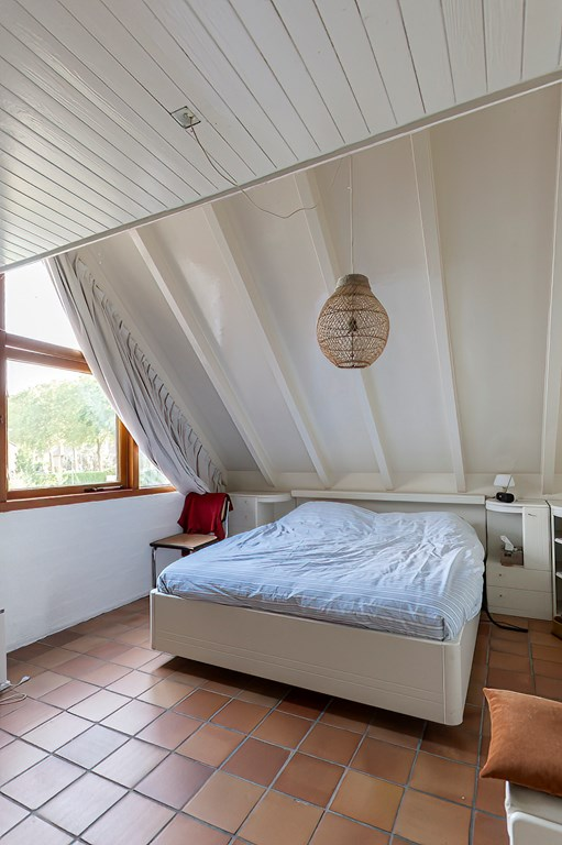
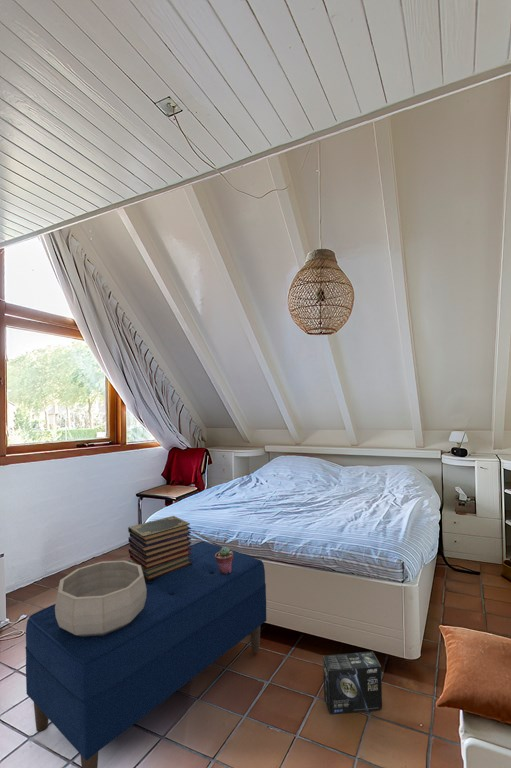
+ potted succulent (225, 559)
+ box (352, 682)
+ bench (161, 635)
+ decorative bowl (102, 597)
+ book stack (160, 545)
